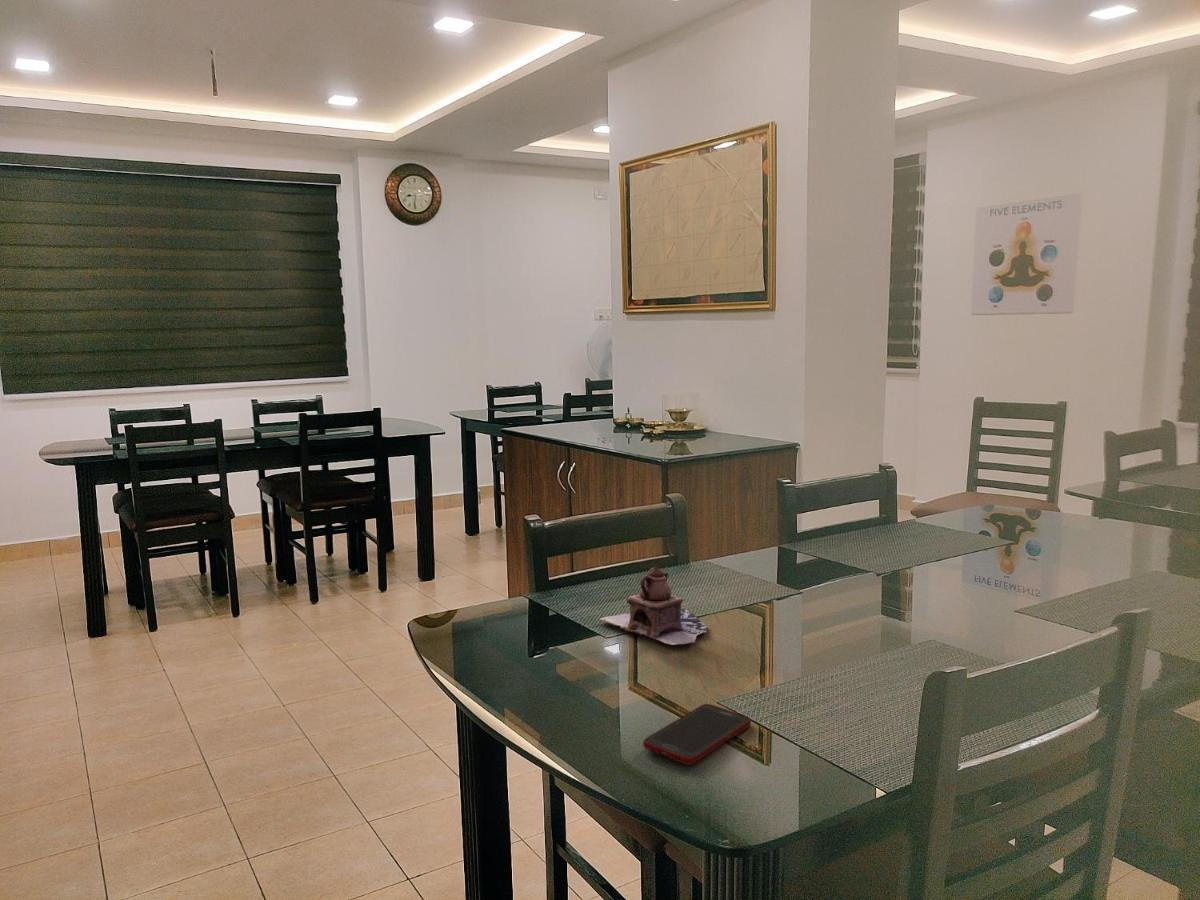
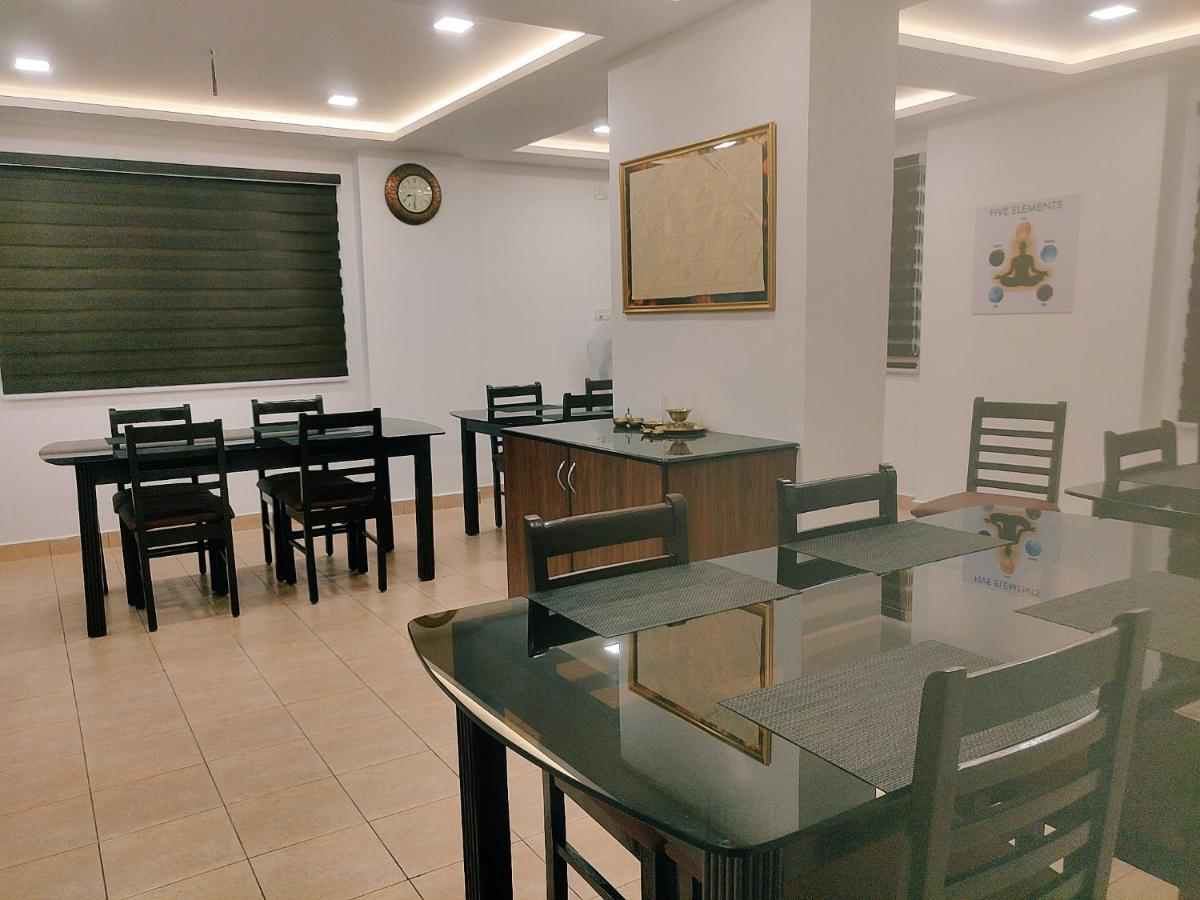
- cell phone (698, 732)
- teapot (659, 598)
